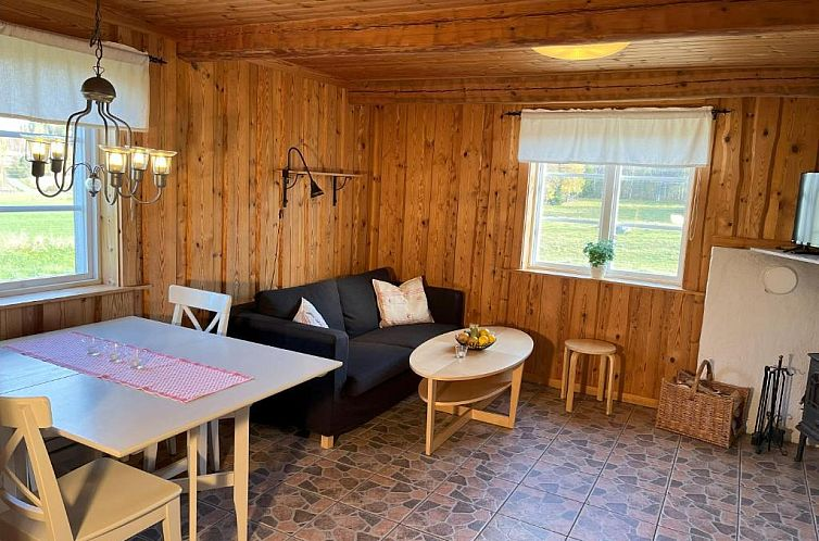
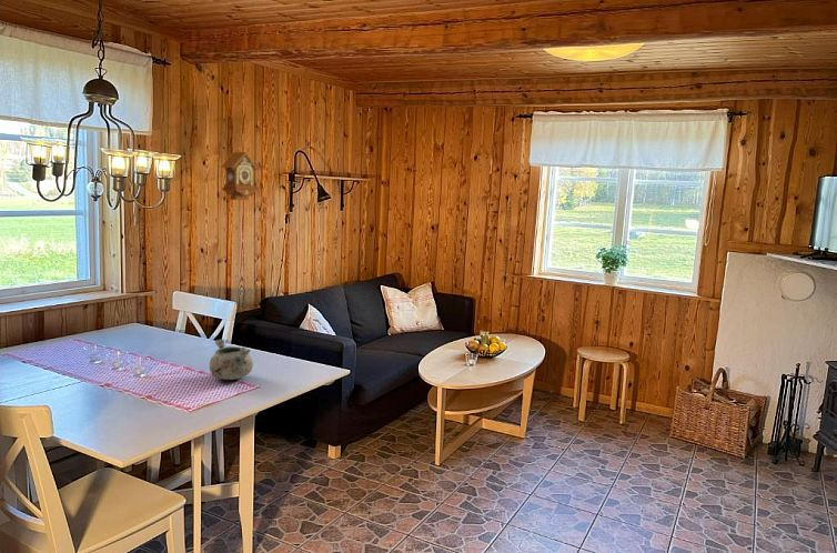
+ decorative bowl (230, 360)
+ cuckoo clock (240, 175)
